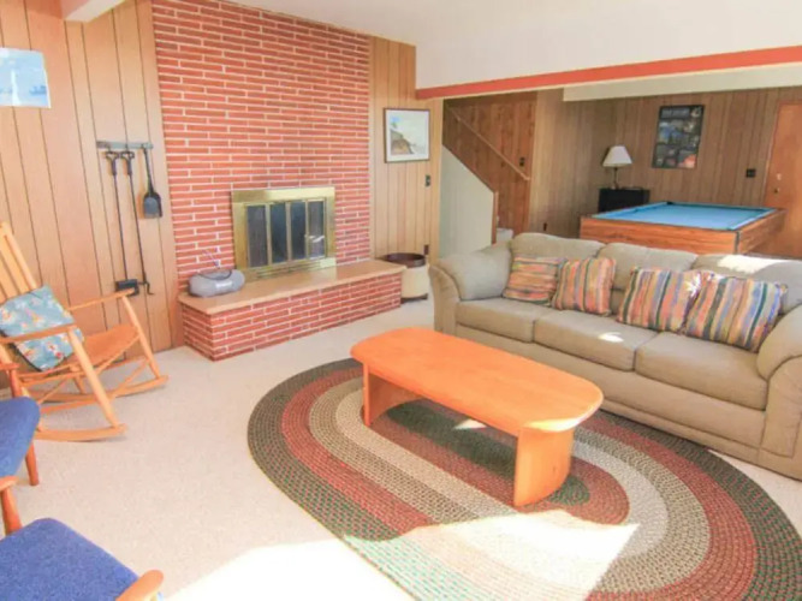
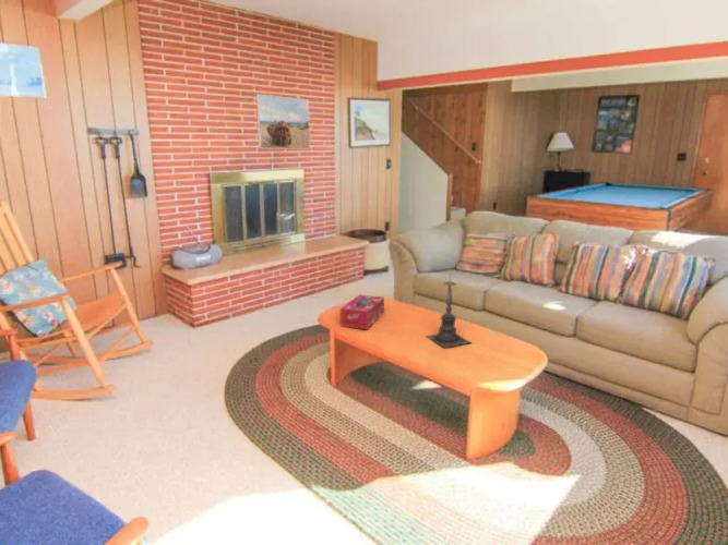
+ candle holder (449, 306)
+ tissue box (362, 311)
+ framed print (284, 123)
